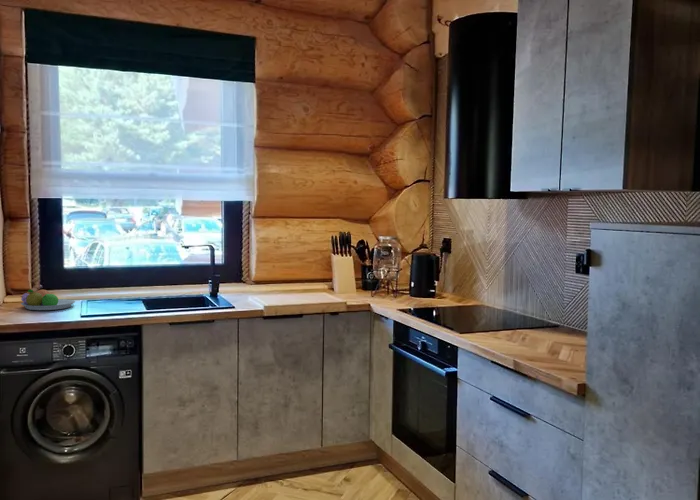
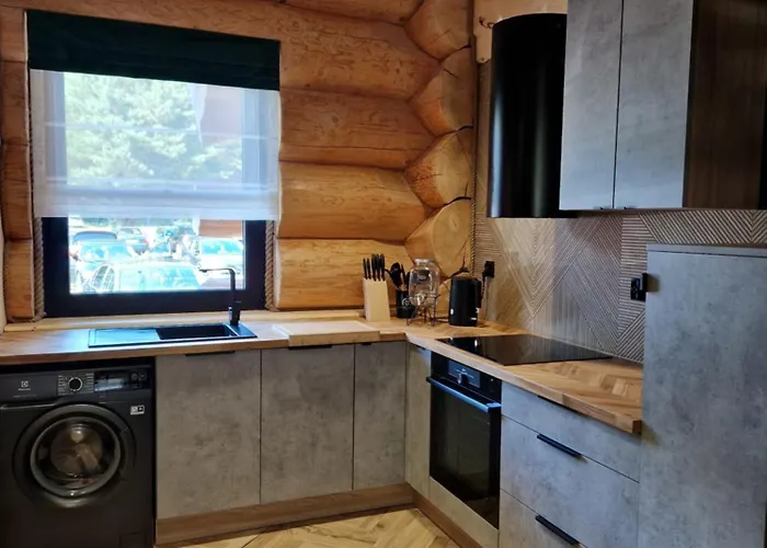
- fruit bowl (47, 297)
